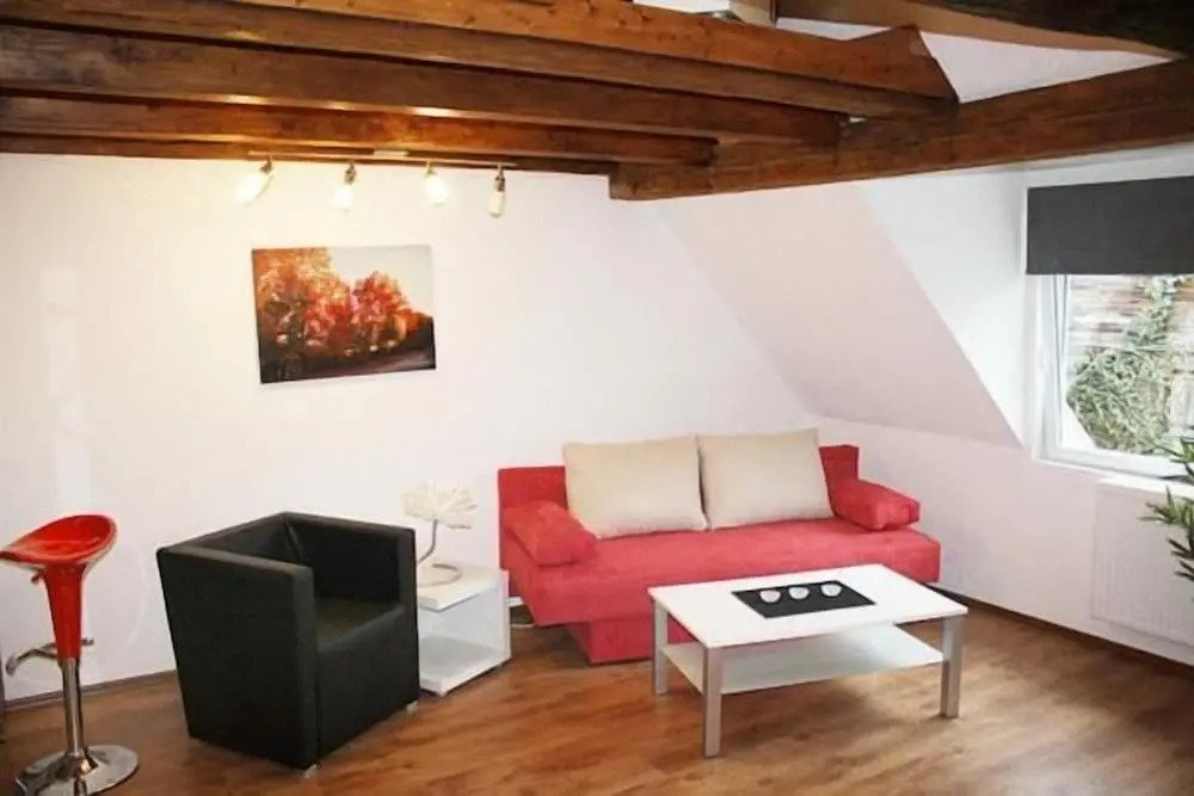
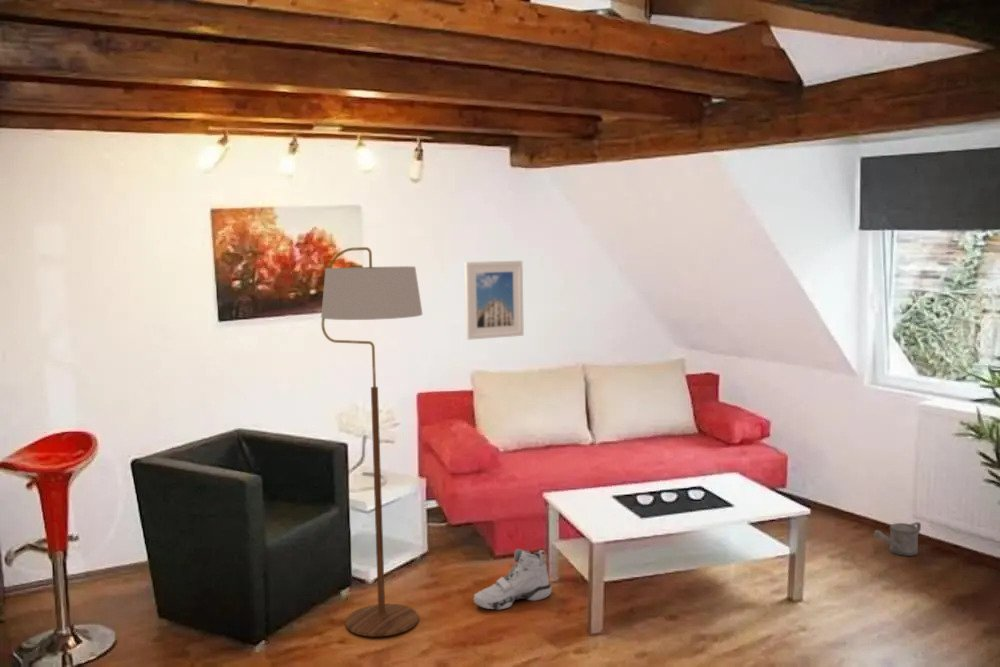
+ floor lamp (372, 435)
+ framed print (494, 299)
+ watering can (898, 538)
+ sneaker (513, 577)
